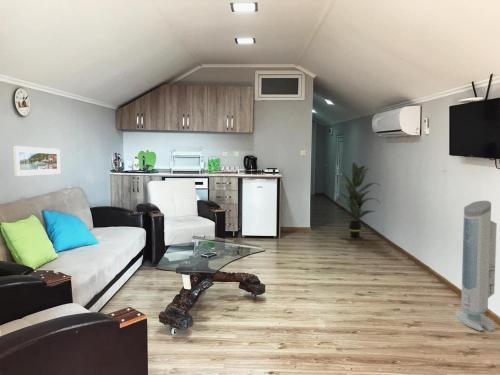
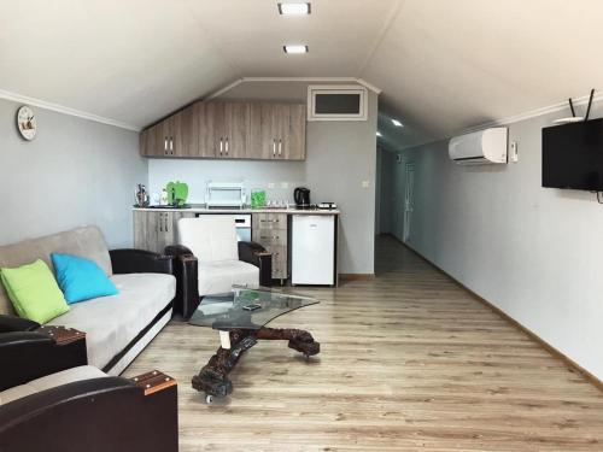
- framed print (39, 161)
- air purifier (475, 261)
- indoor plant (356, 199)
